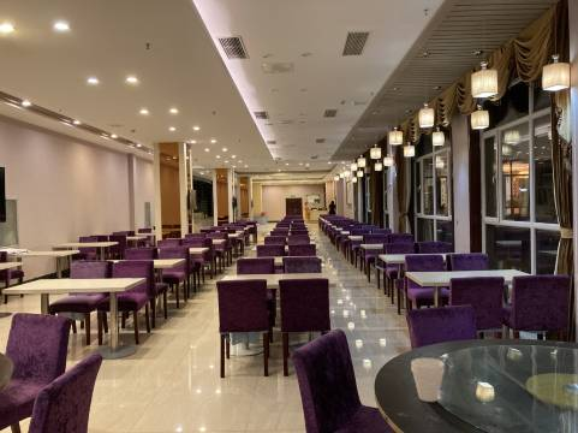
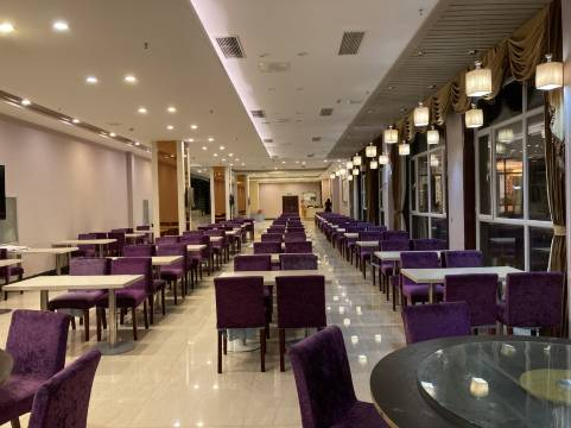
- cup (428, 380)
